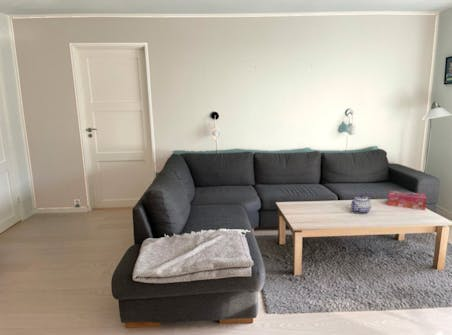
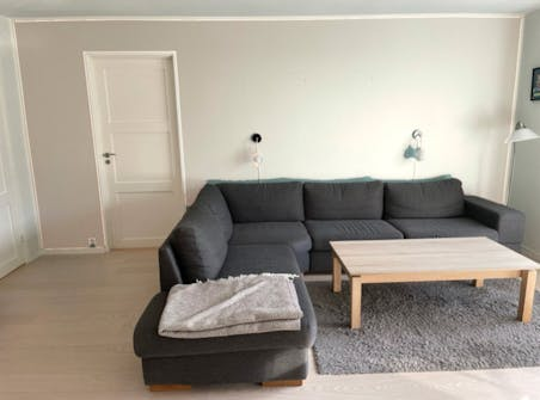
- teapot (361, 203)
- tissue box (405, 199)
